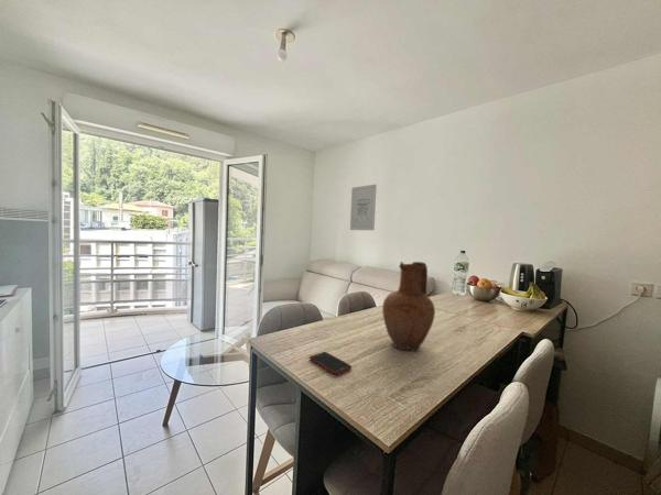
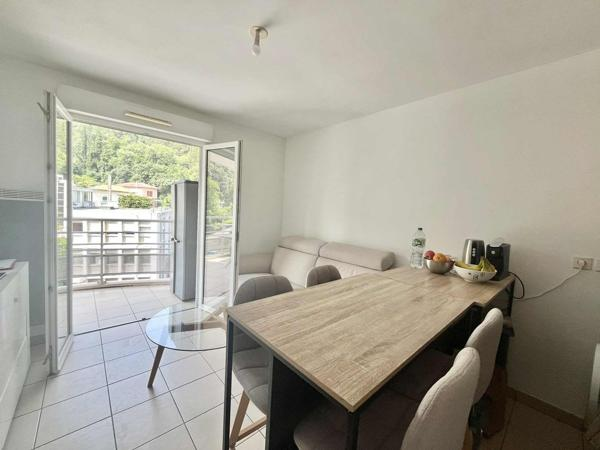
- vase (408, 304)
- wall art (362, 208)
- cell phone (329, 362)
